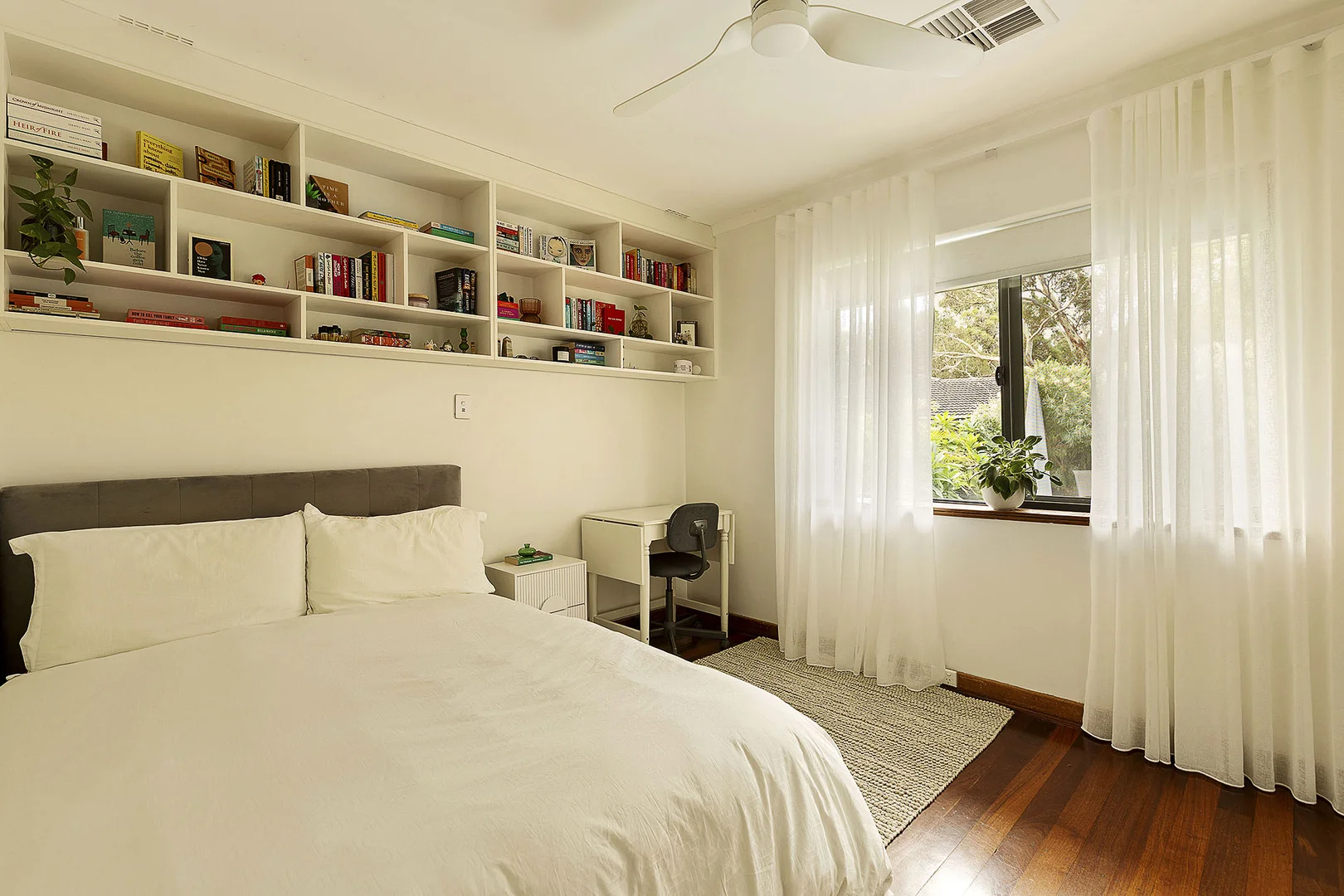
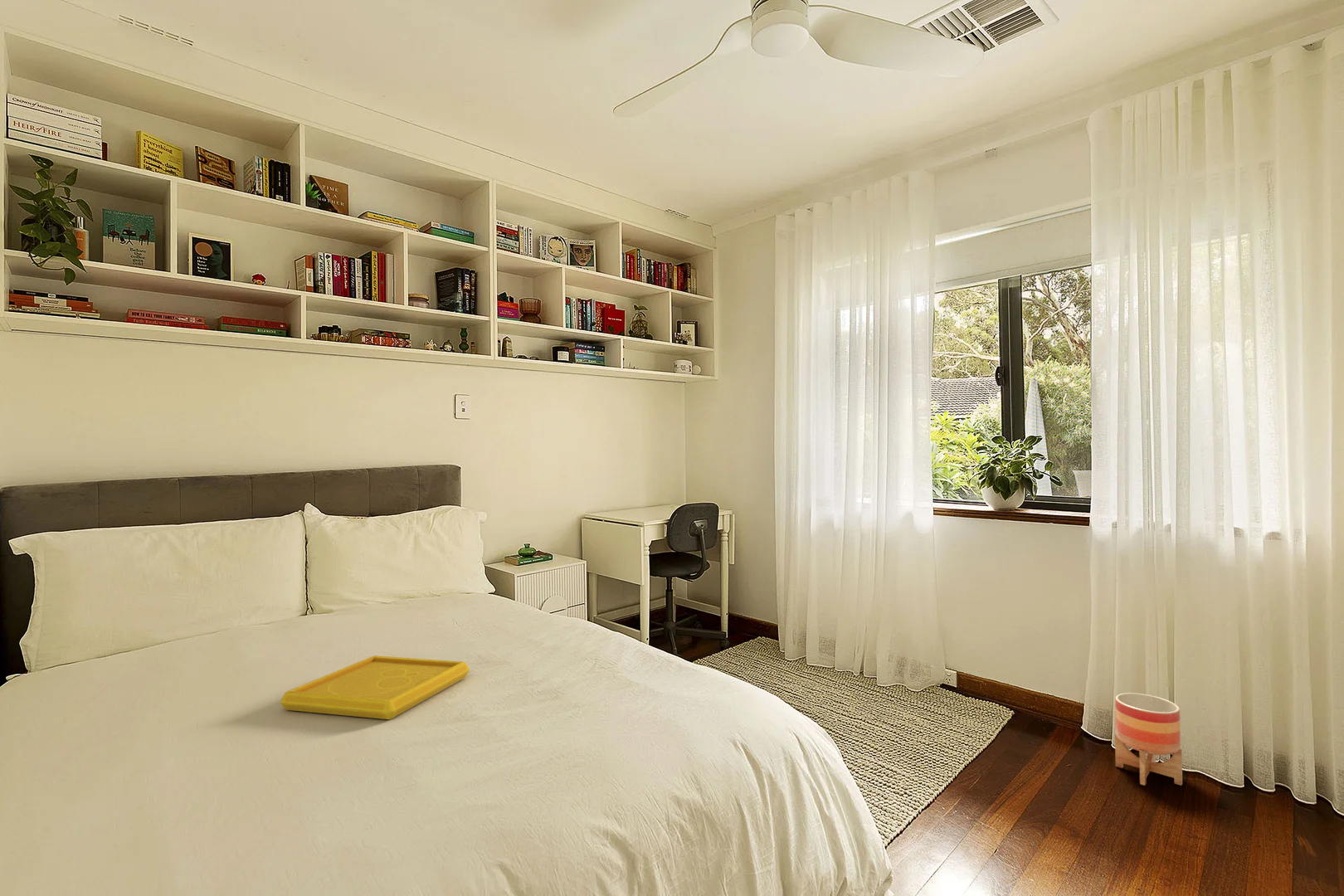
+ planter (1147, 738)
+ serving tray (381, 684)
